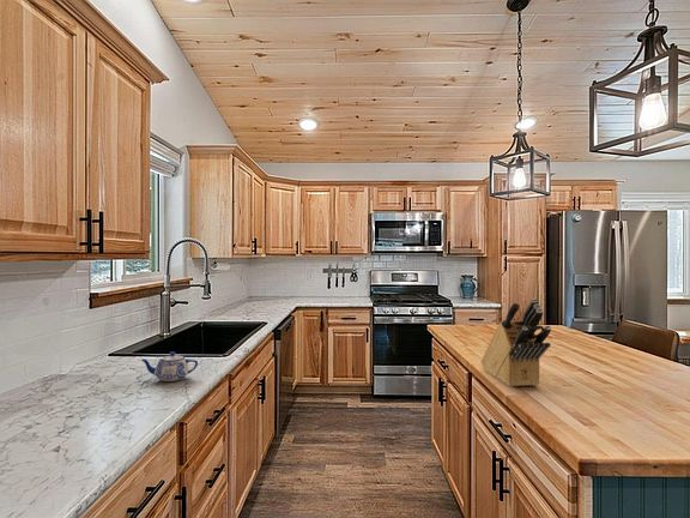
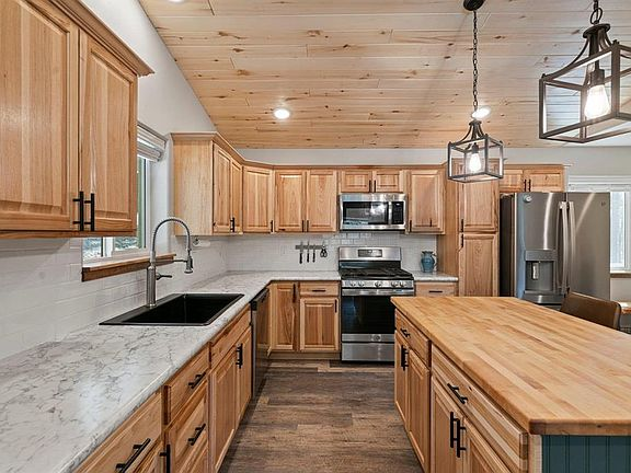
- teapot (169, 365)
- knife block (513, 337)
